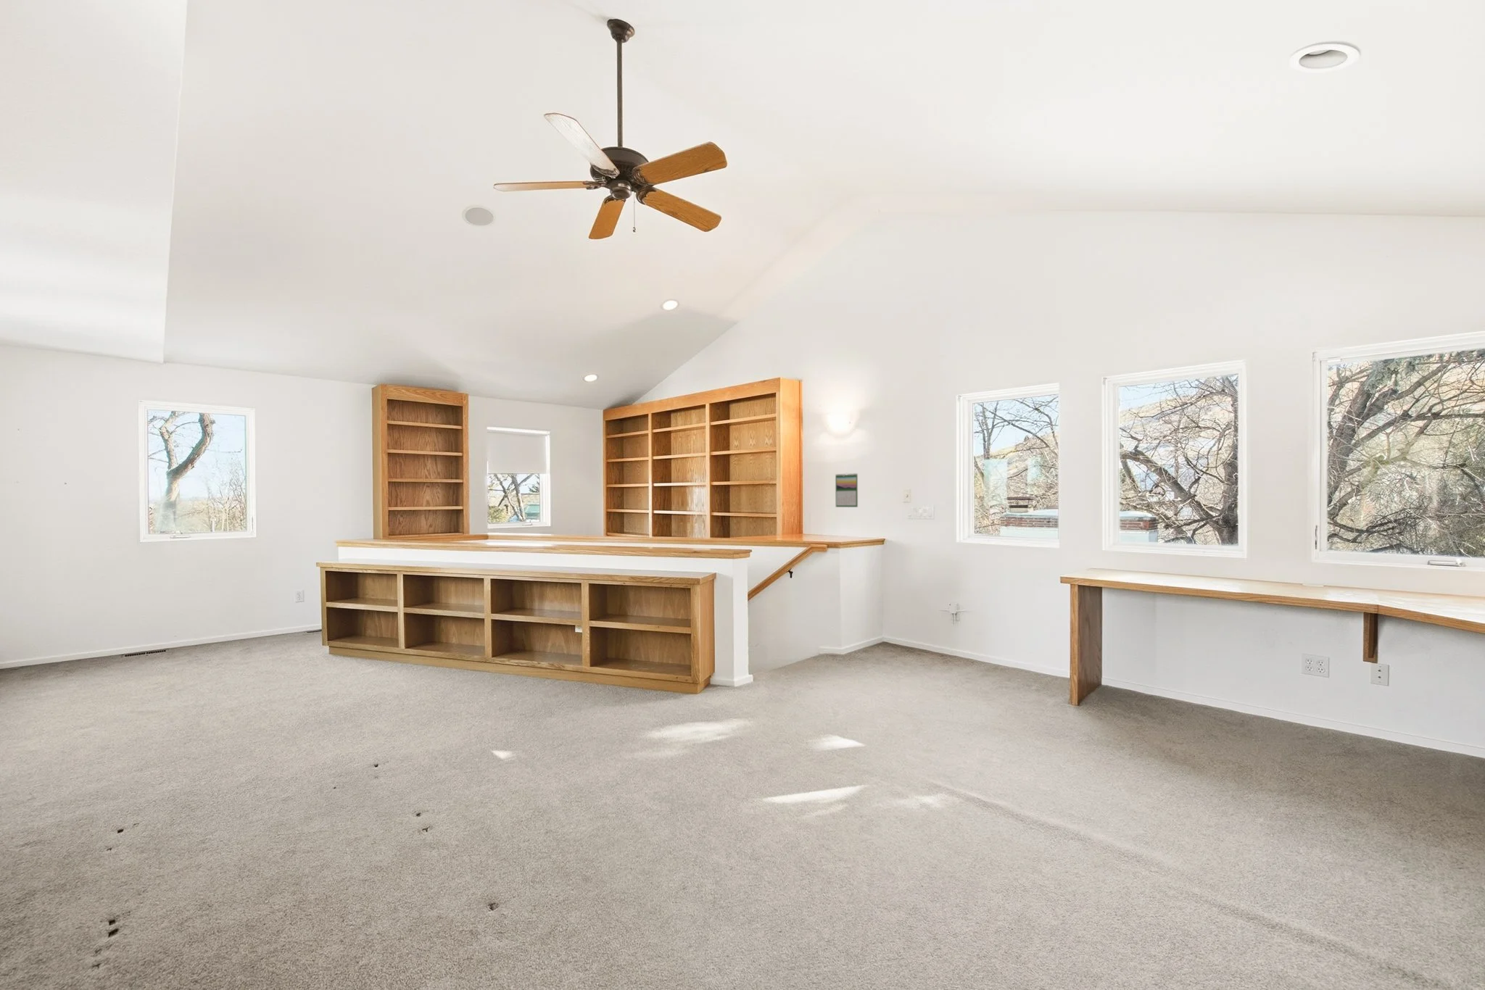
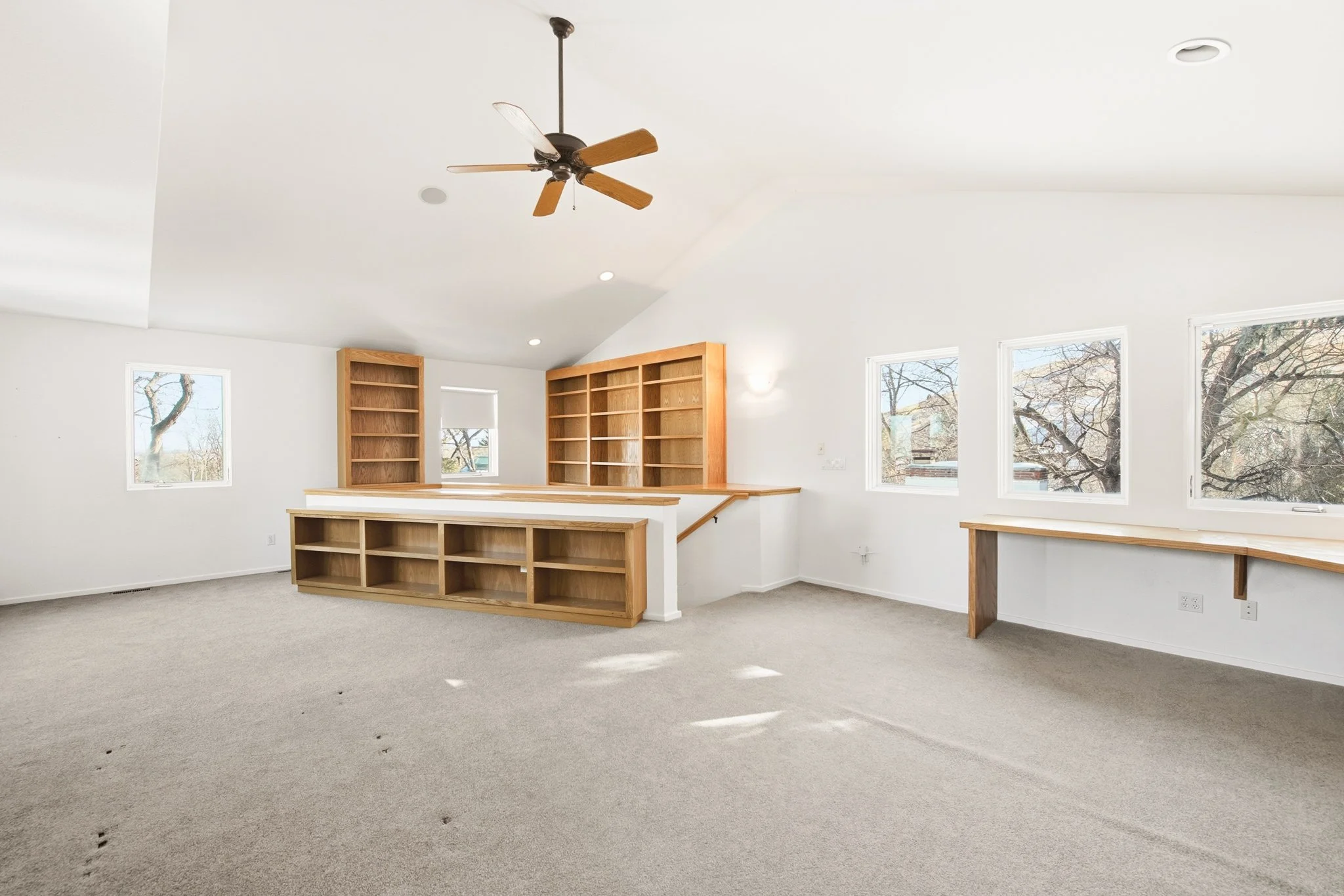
- calendar (846, 489)
